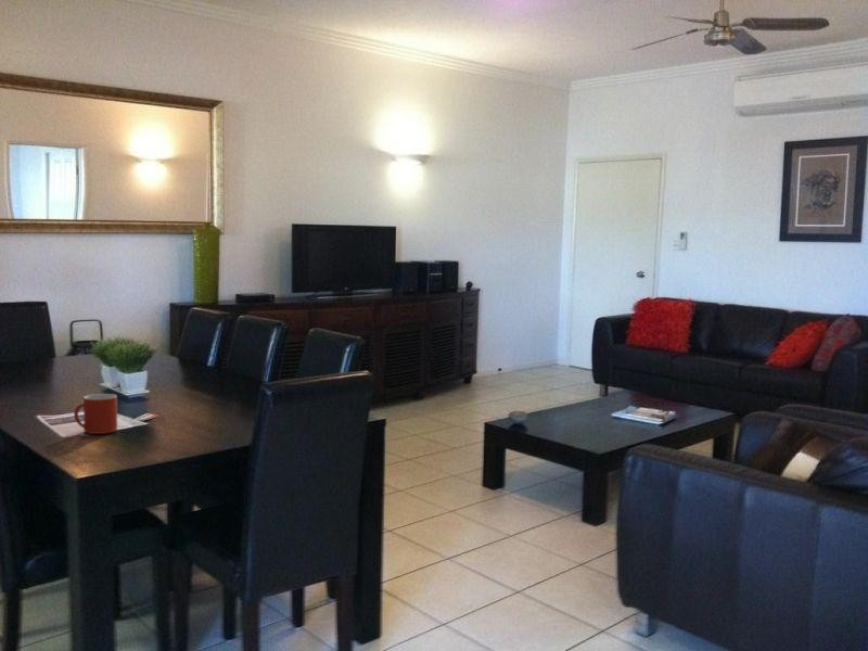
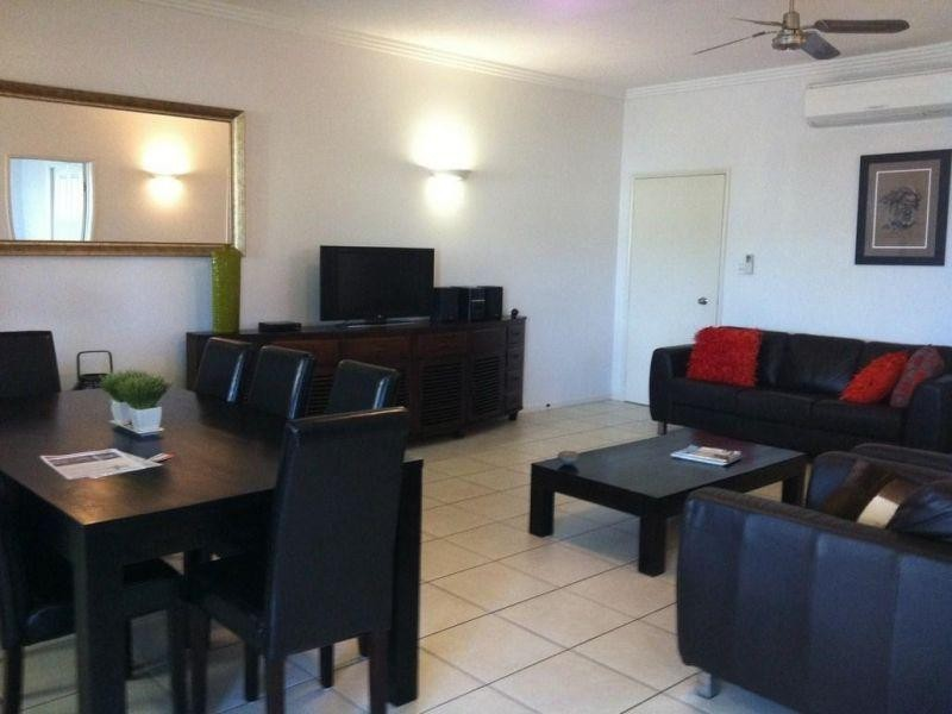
- mug (95, 414)
